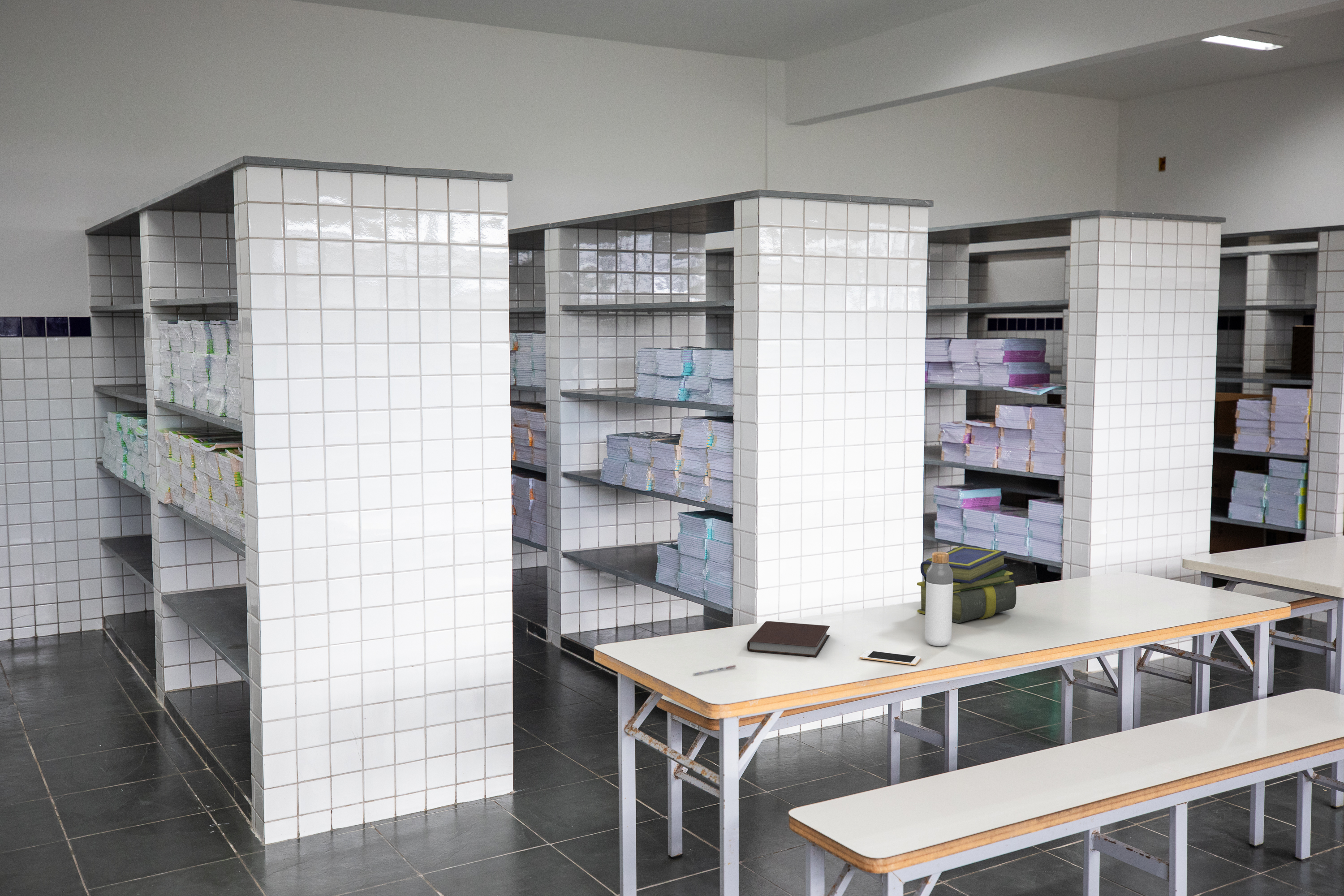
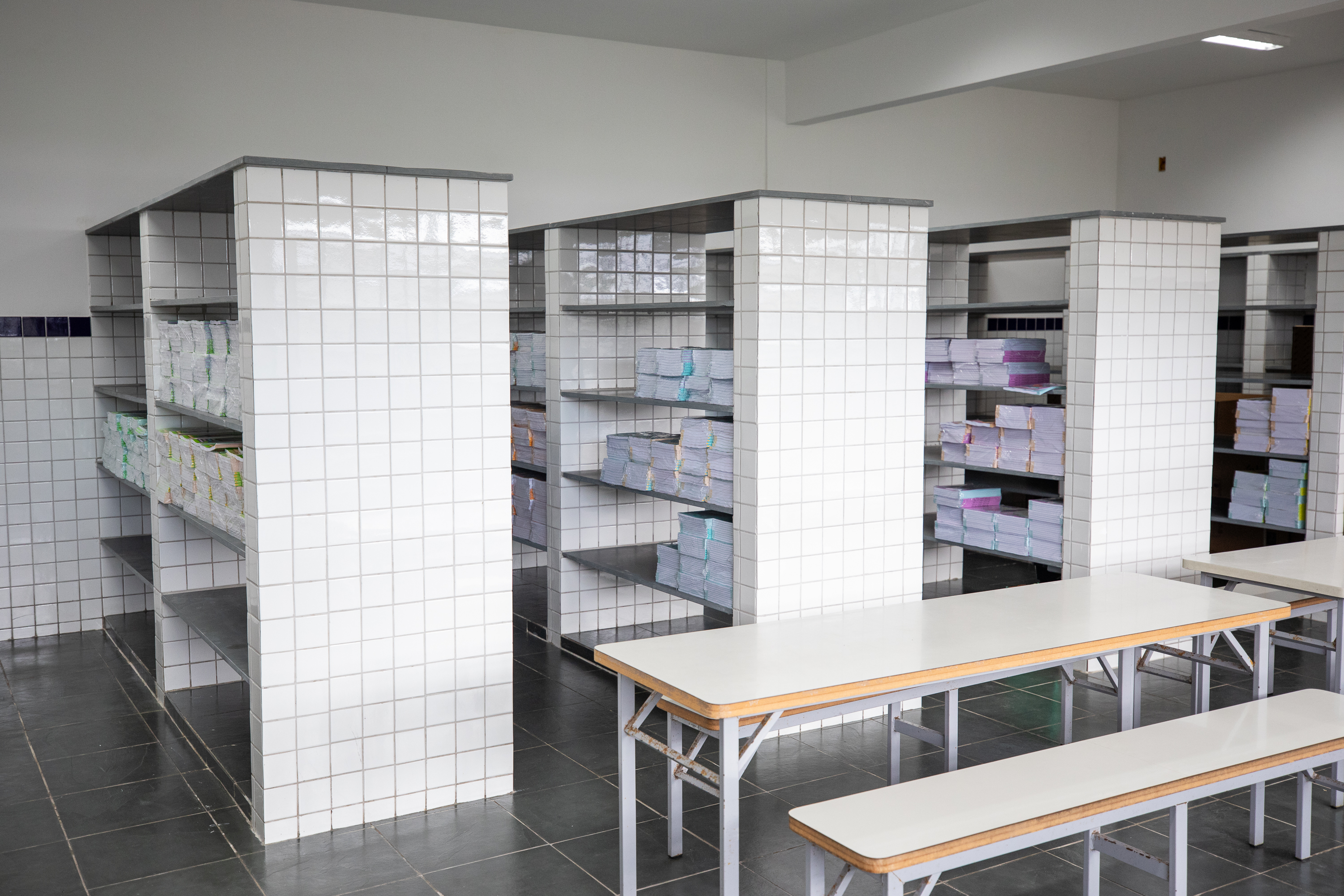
- cell phone (890, 658)
- notebook (789, 638)
- stack of books (966, 583)
- bottle (939, 599)
- pen (715, 670)
